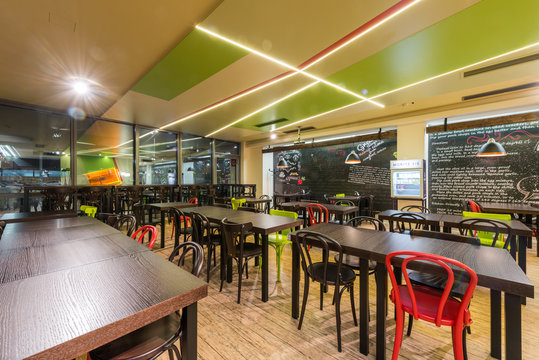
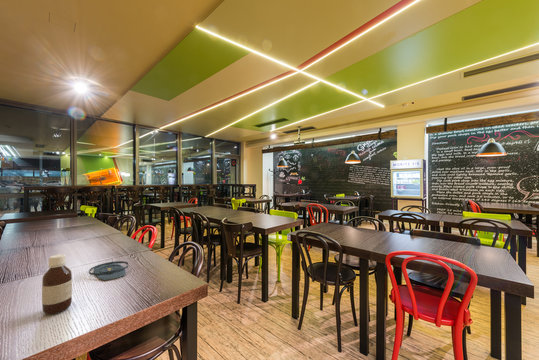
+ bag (109, 262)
+ bottle (57, 283)
